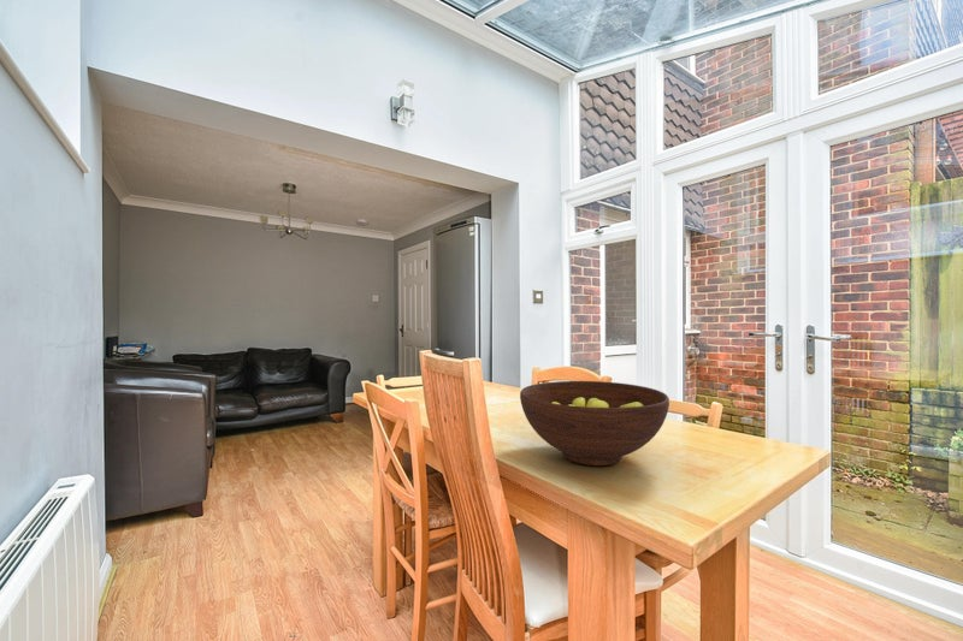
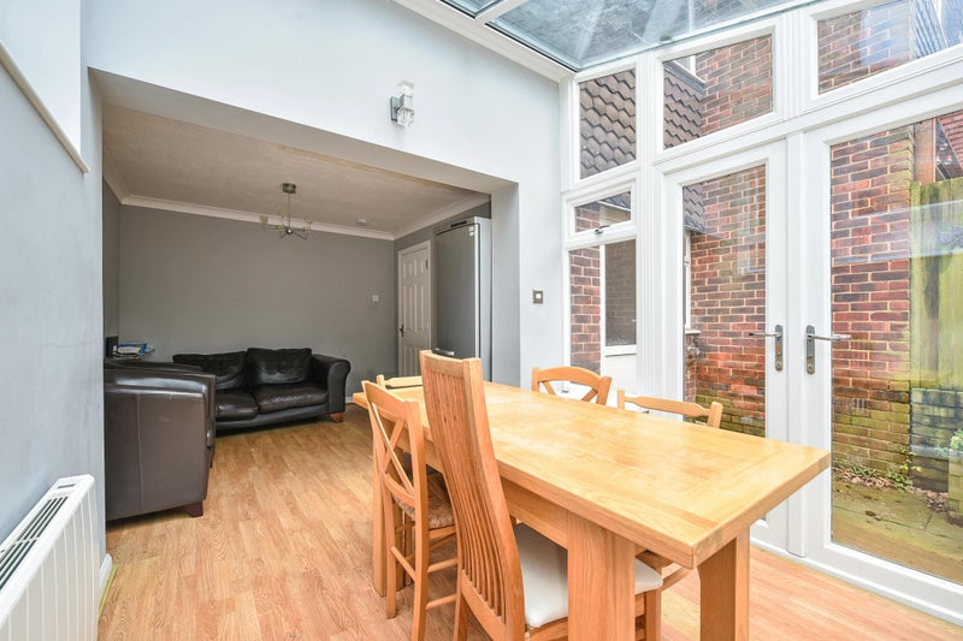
- fruit bowl (591, 425)
